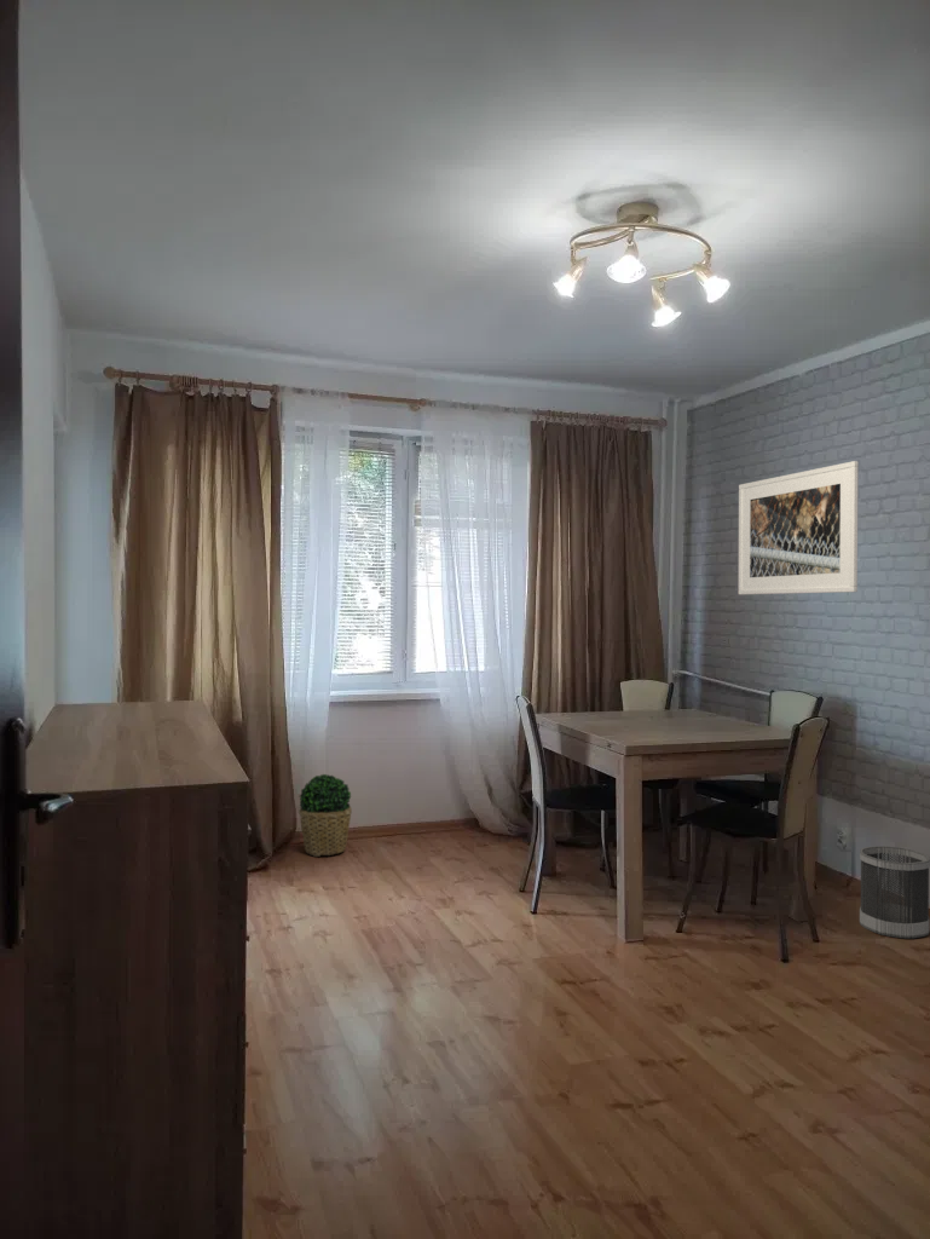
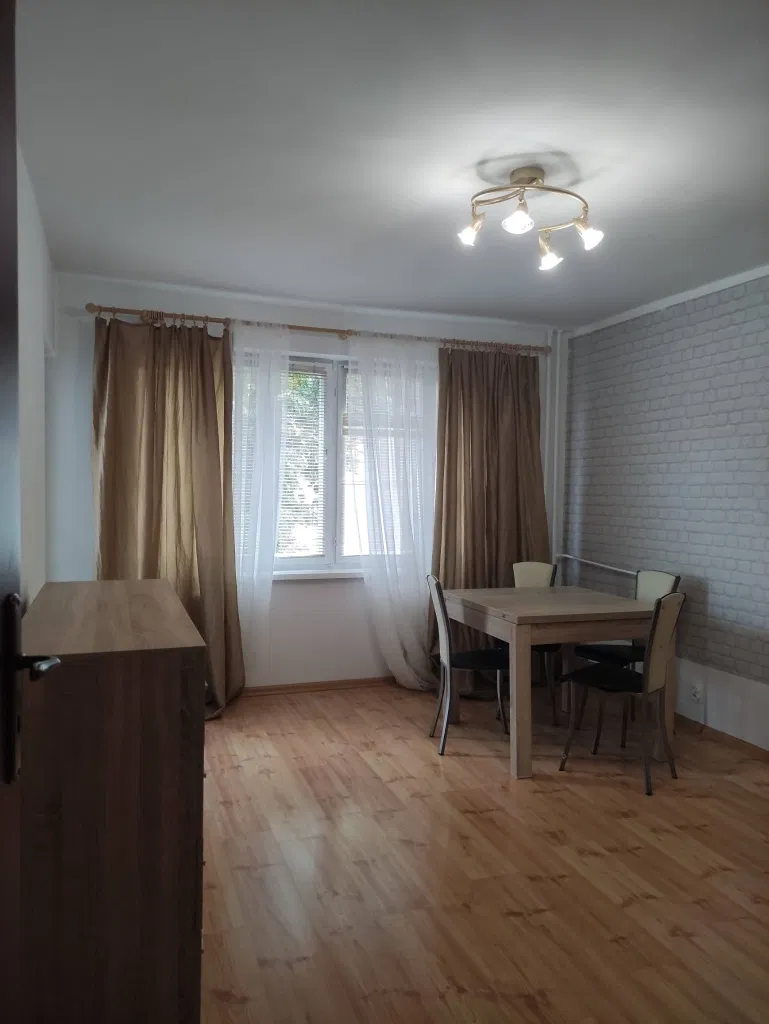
- wastebasket (894, 891)
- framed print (792, 534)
- potted plant (324, 813)
